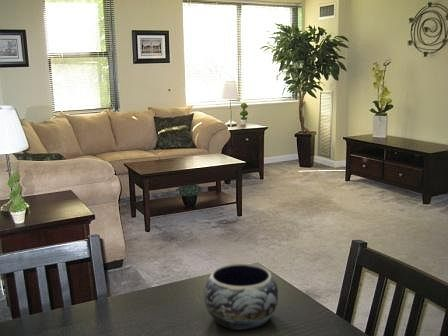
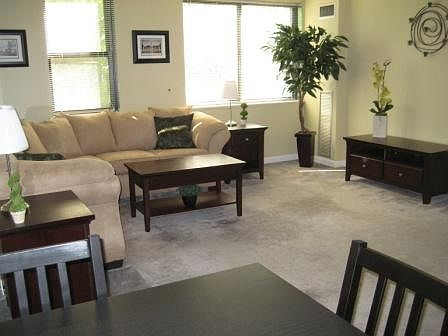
- decorative bowl (241, 295)
